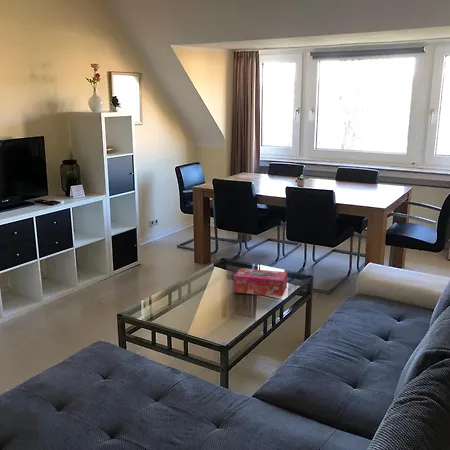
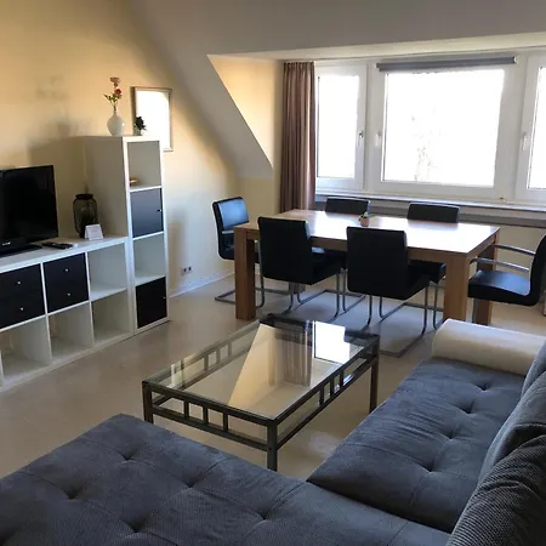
- tissue box (260, 282)
